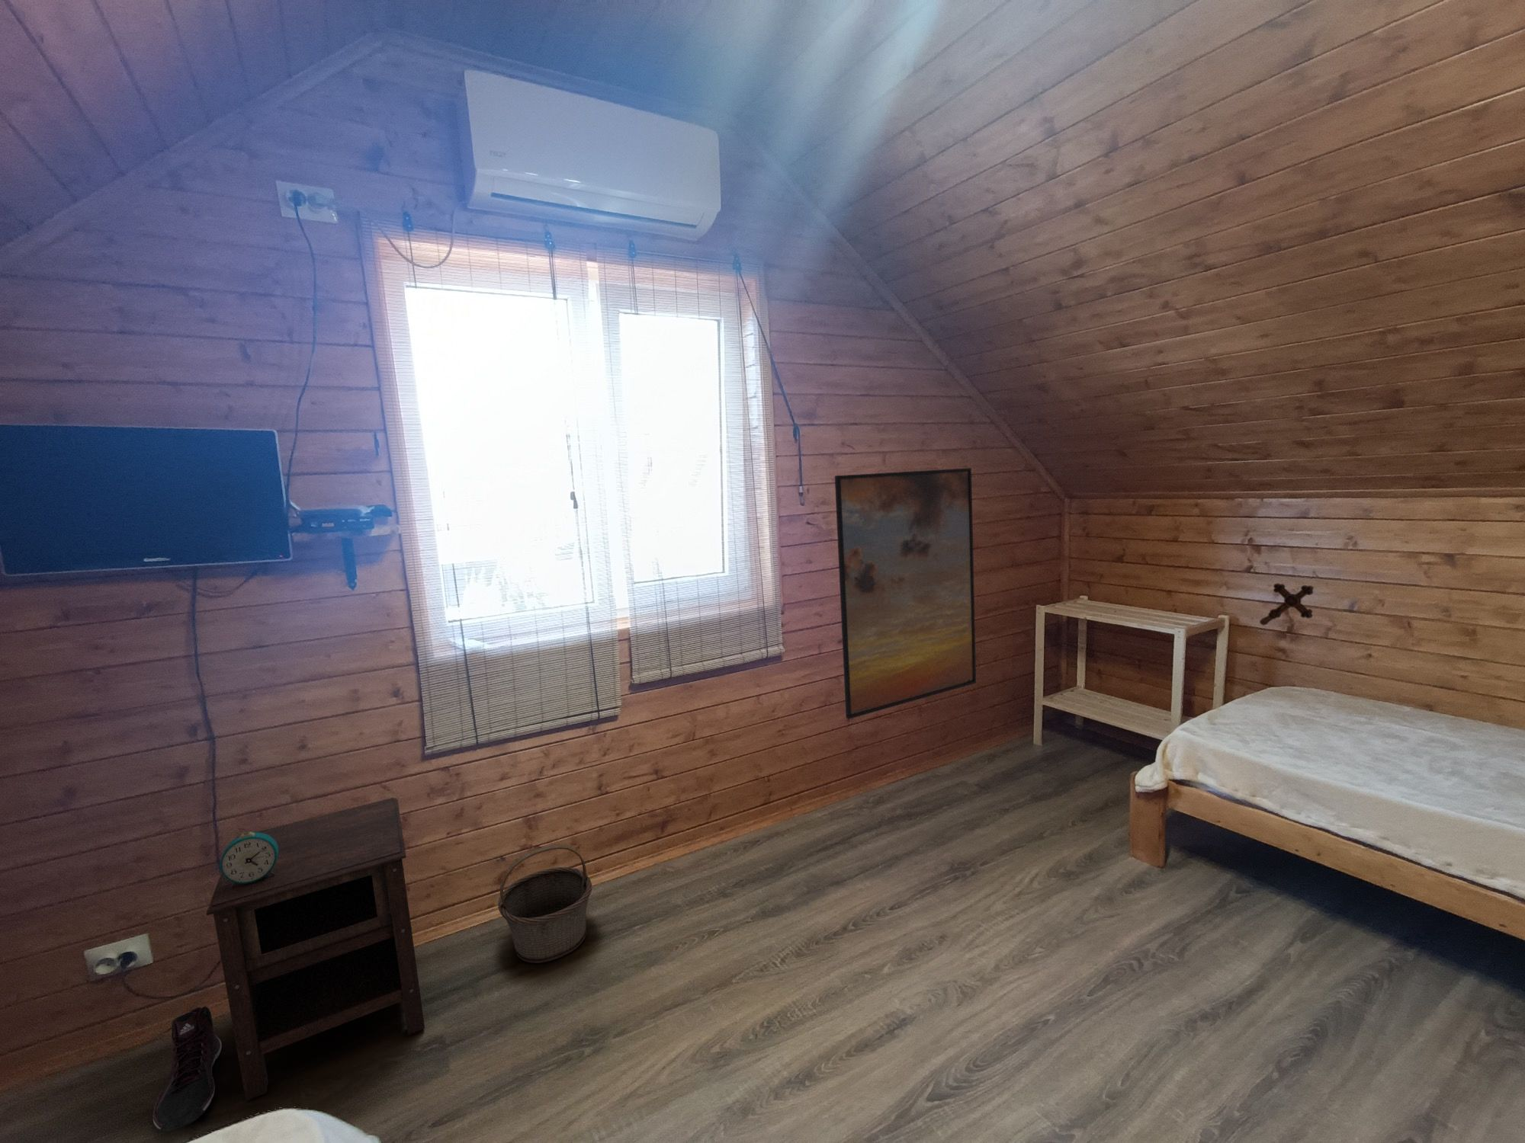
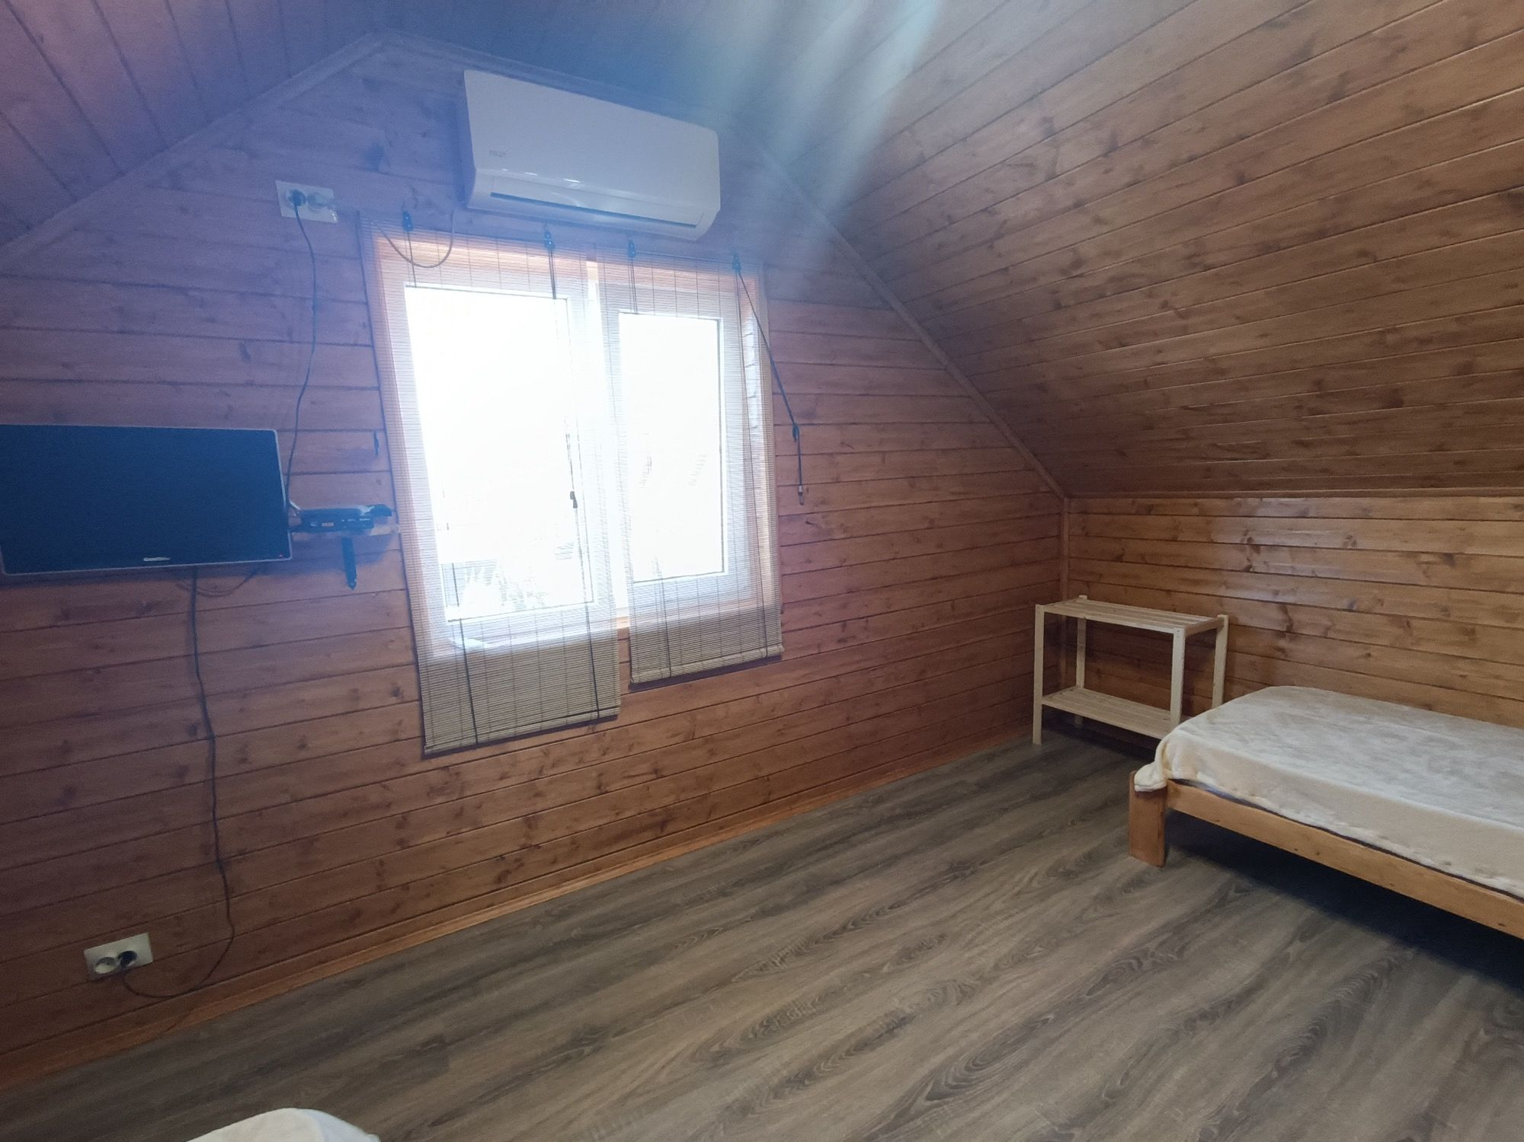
- alarm clock (250, 854)
- basket (546, 896)
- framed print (911, 587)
- nightstand (329, 930)
- decorative cross (1286, 590)
- sneaker (183, 1058)
